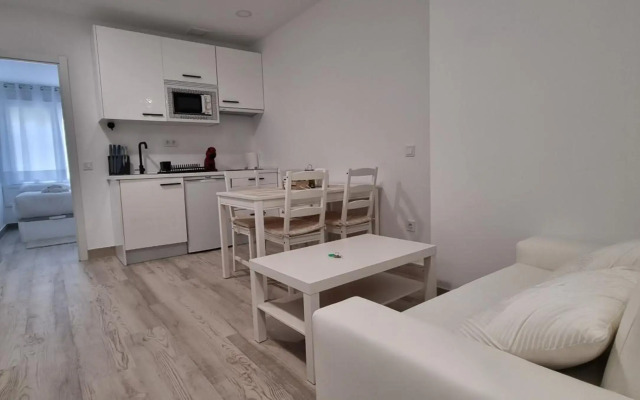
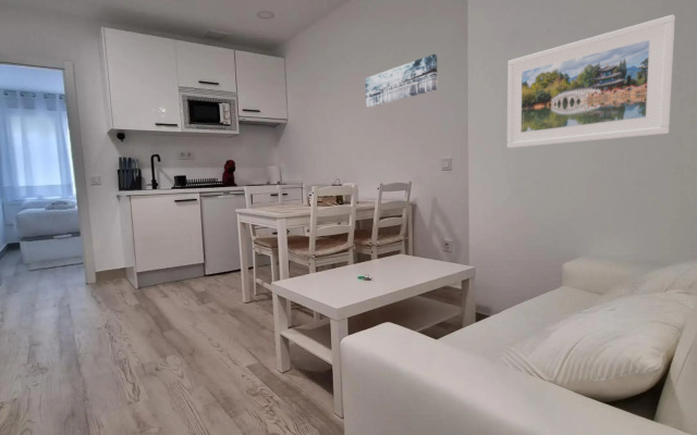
+ wall art (398, 83)
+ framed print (577, 91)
